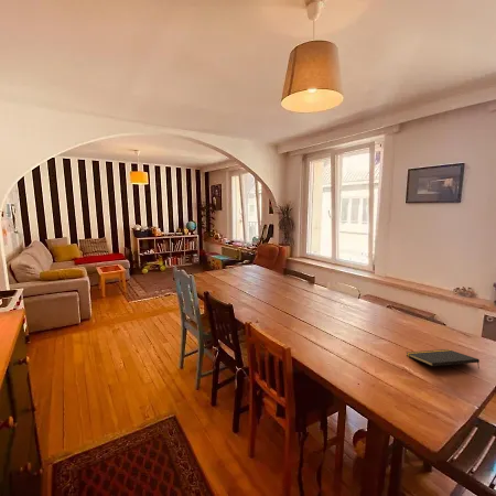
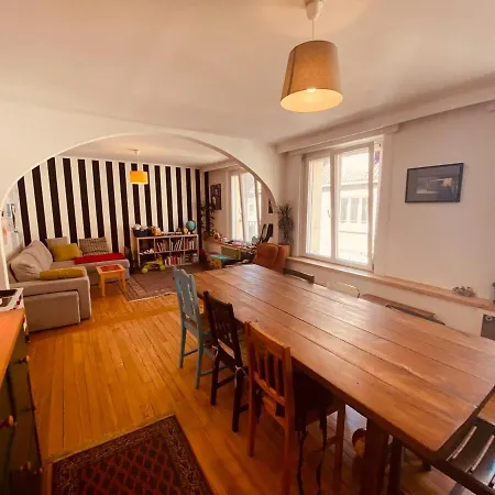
- notepad (440, 357)
